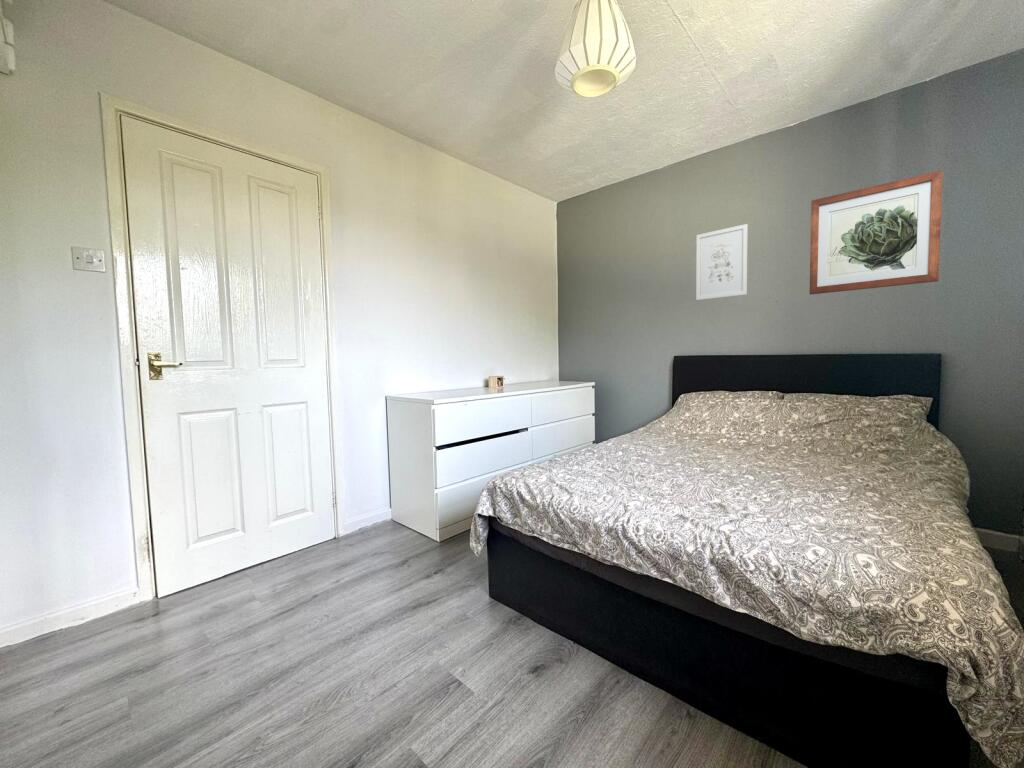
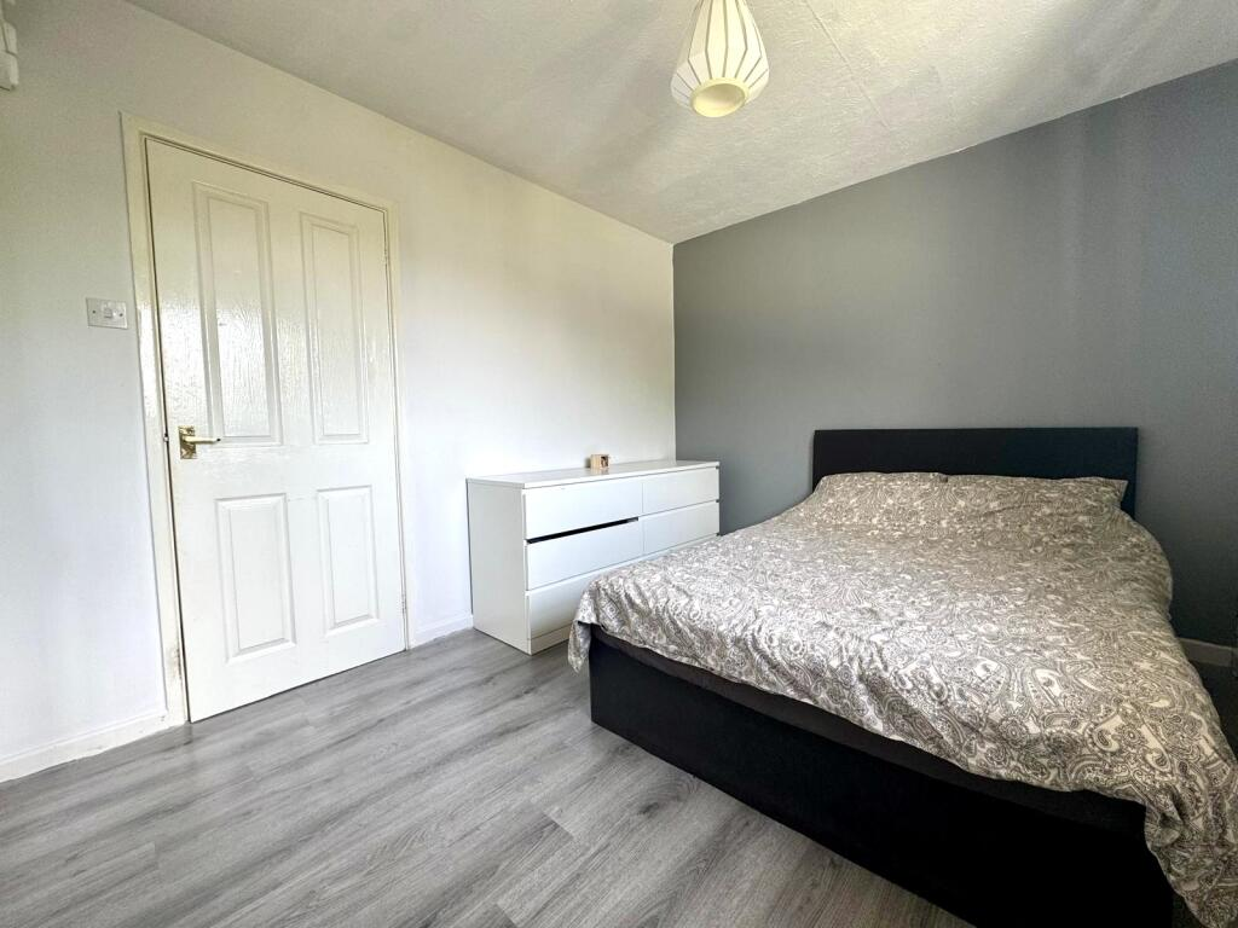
- wall art (720, 263)
- wall art (870, 238)
